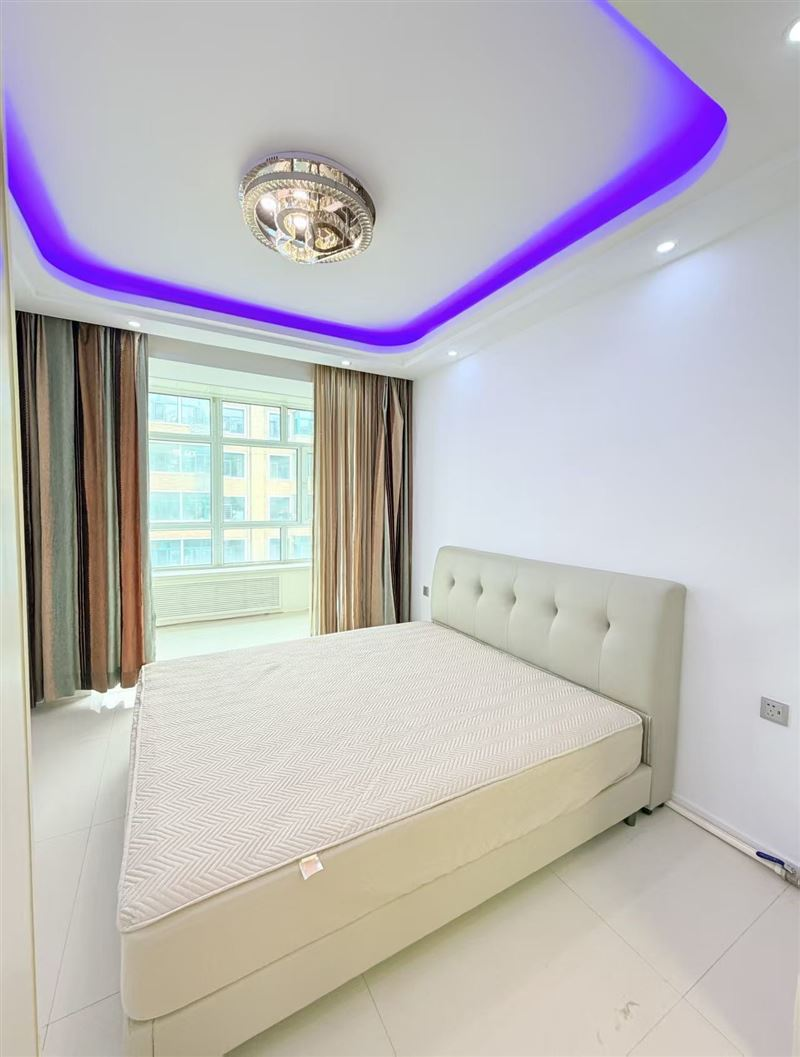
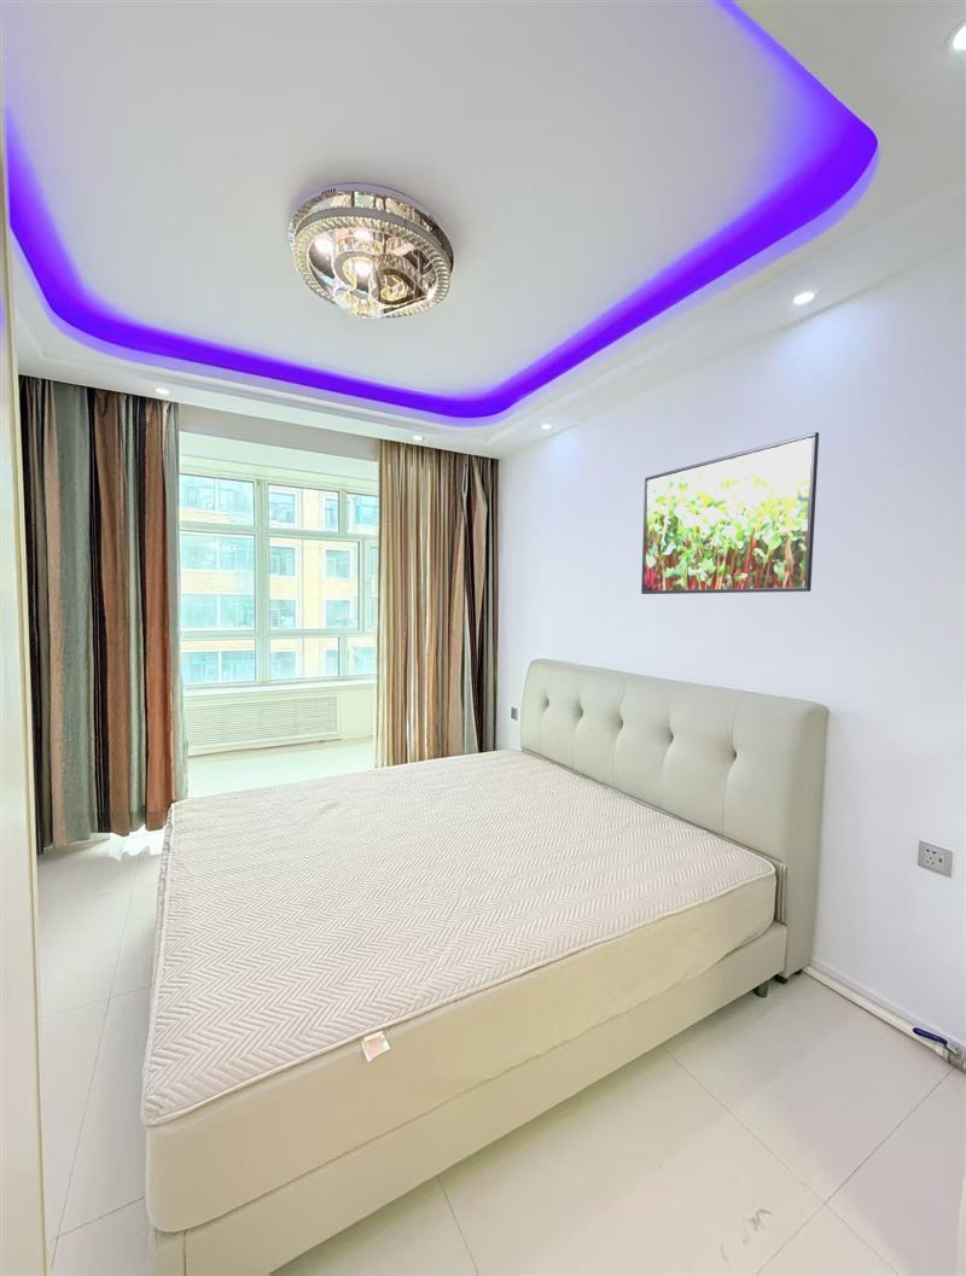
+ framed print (715, 526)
